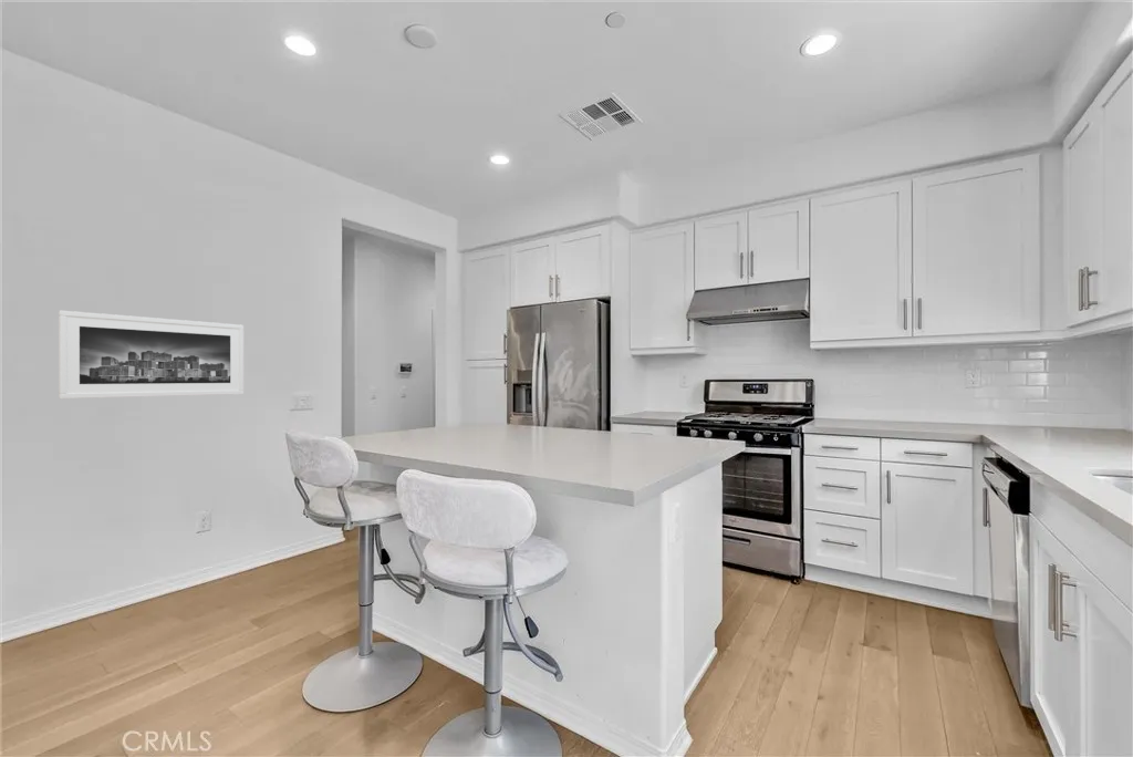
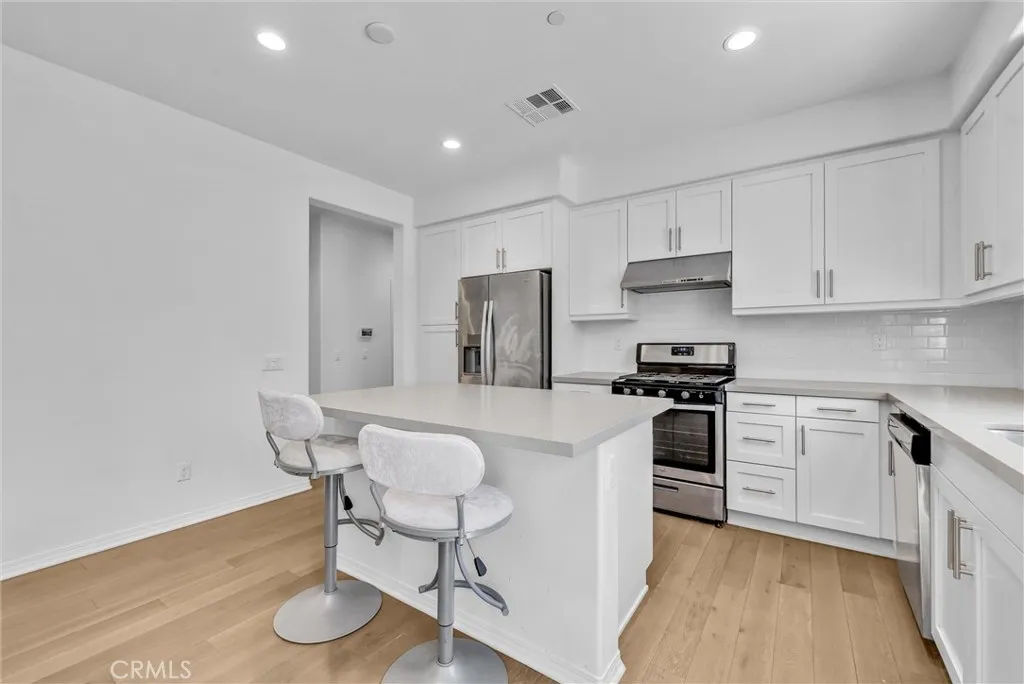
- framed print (162, 357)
